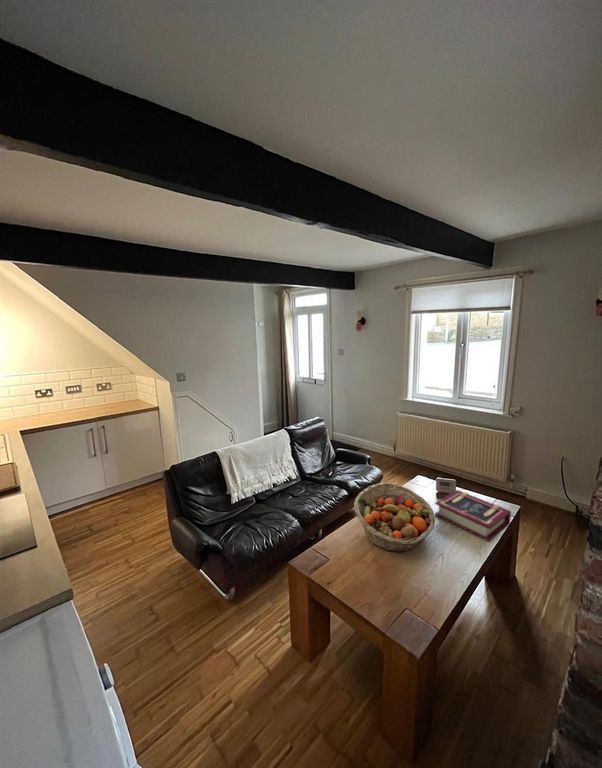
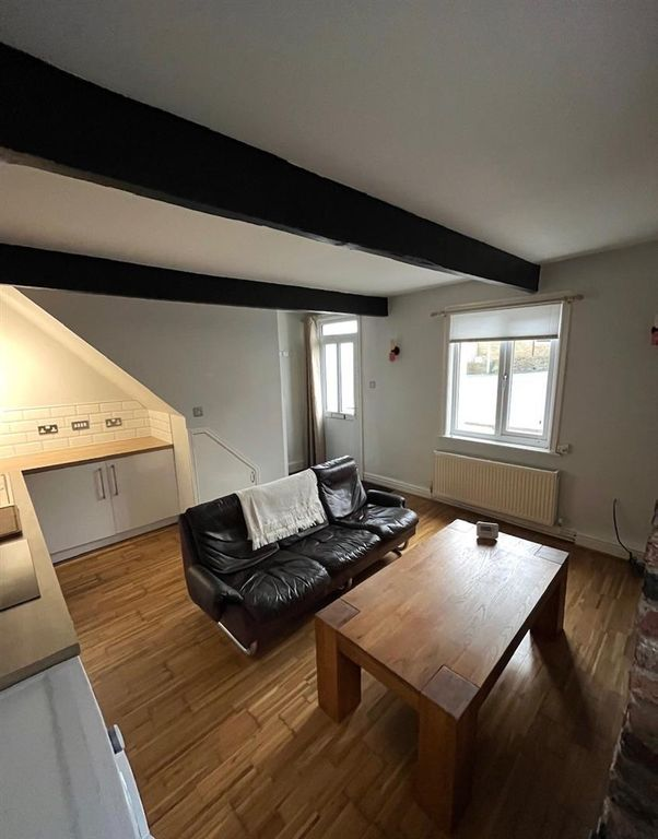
- fruit basket (393, 515)
- book (472, 512)
